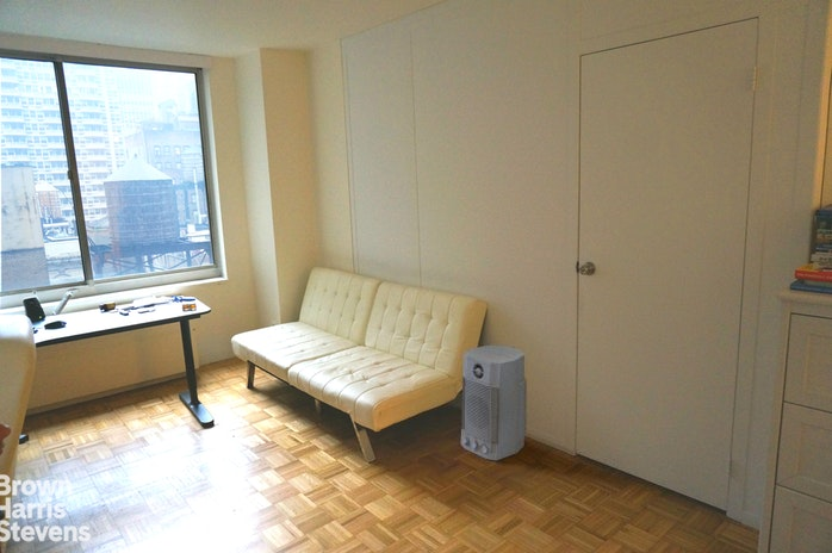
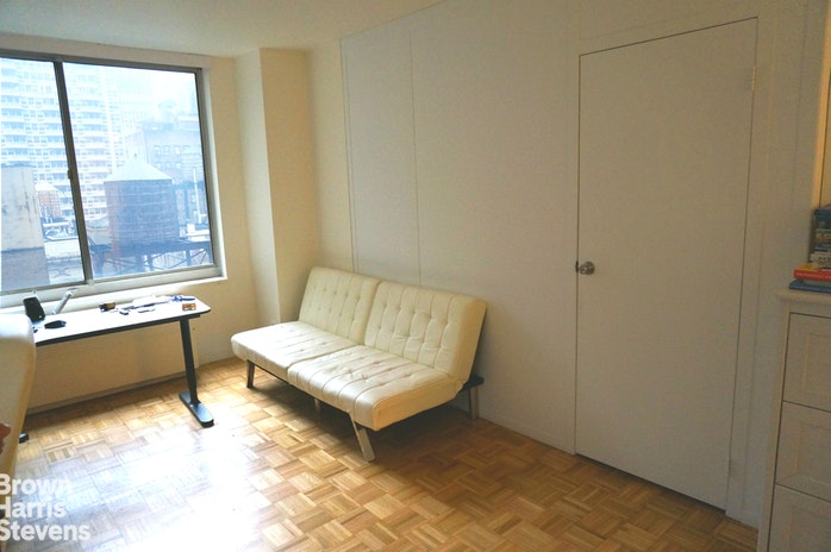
- air purifier (495, 398)
